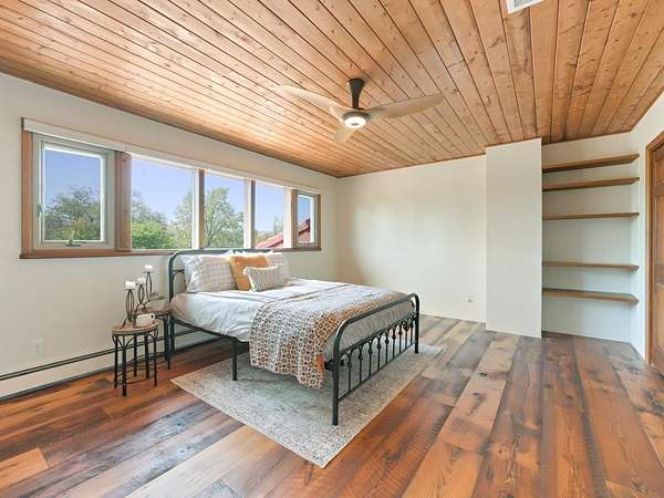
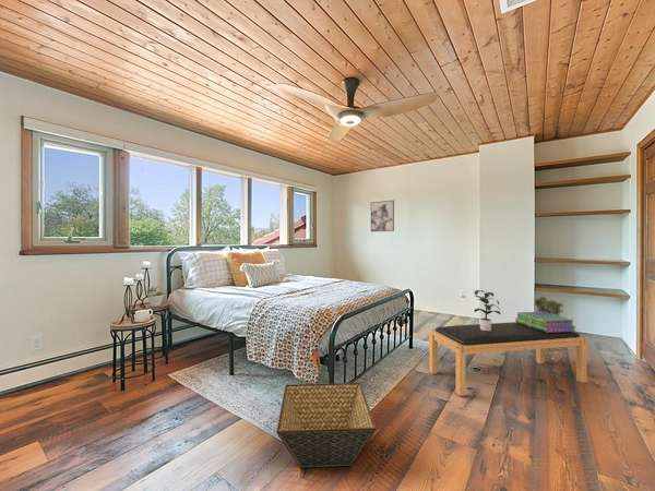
+ stack of books (544, 321)
+ bench (504, 350)
+ wall art (382, 216)
+ basket (324, 426)
+ potted plant (489, 309)
+ potted plant (546, 312)
